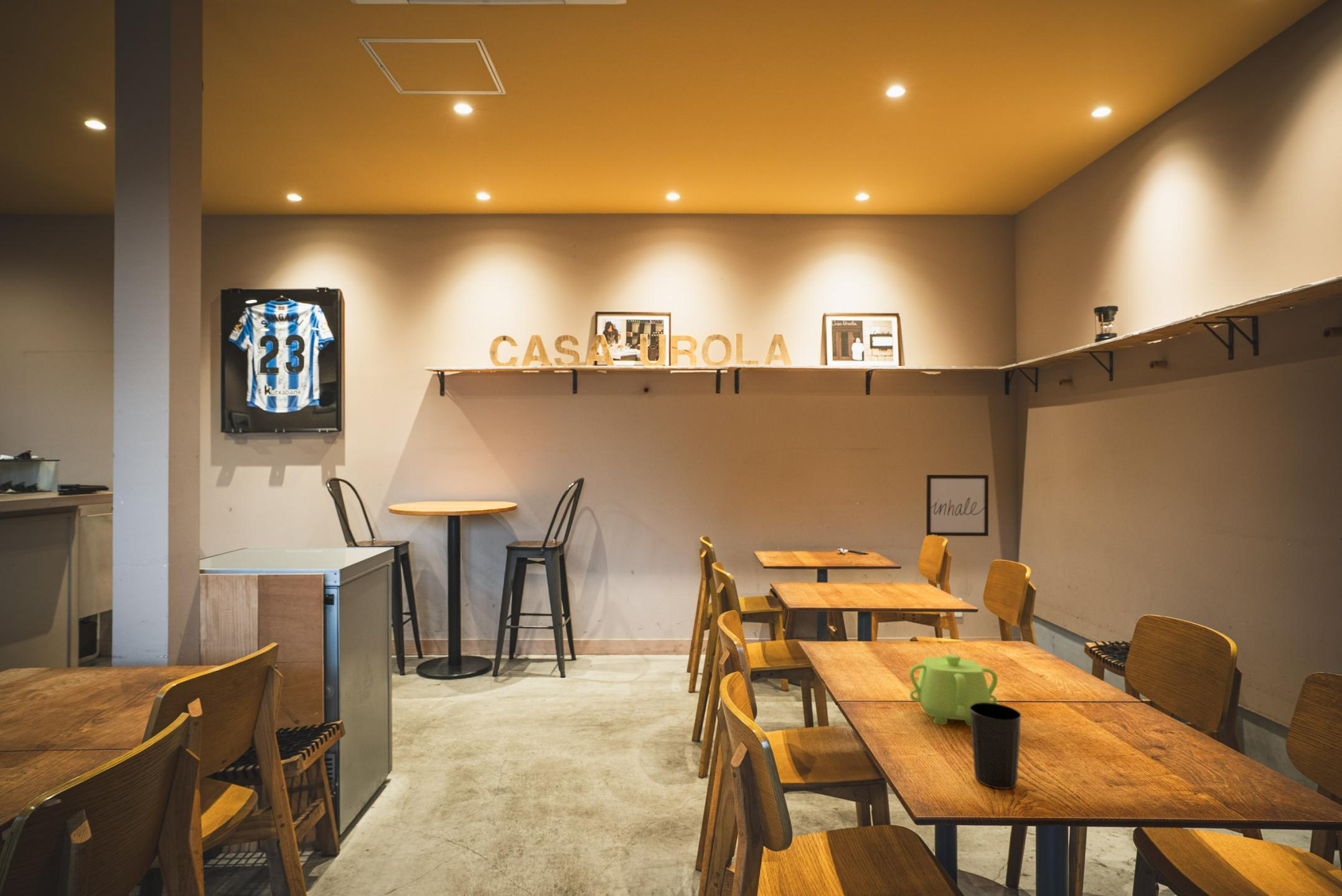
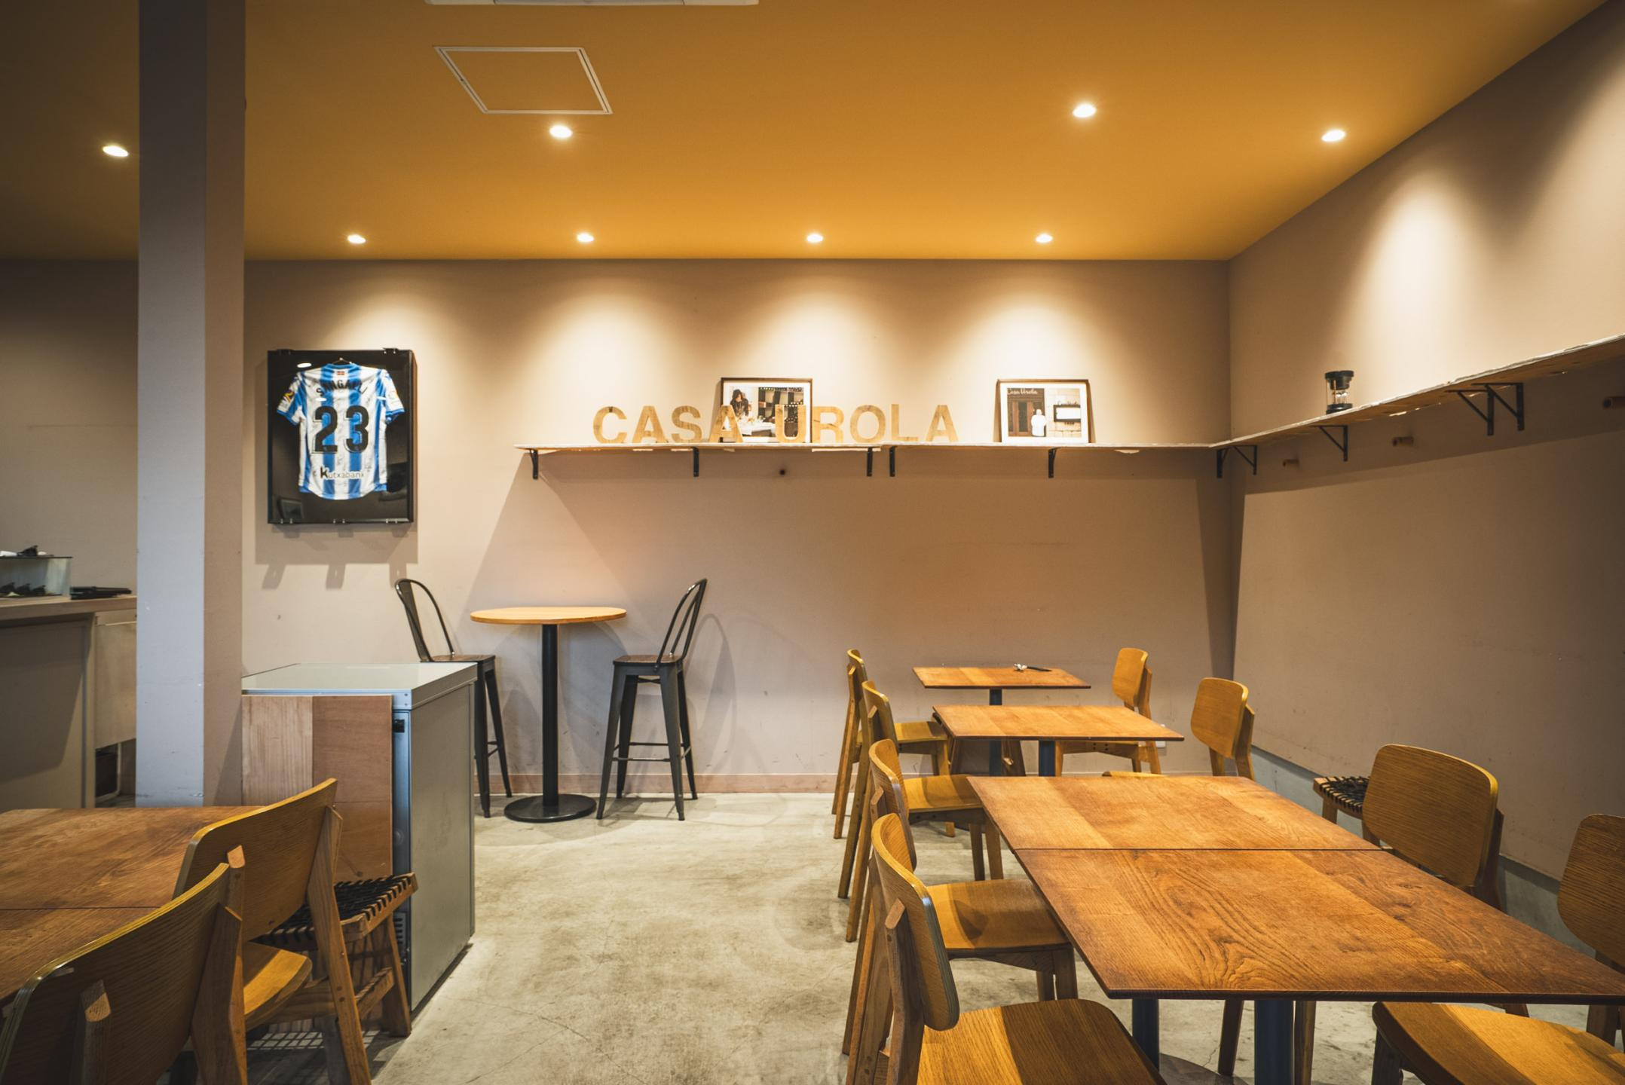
- coffeepot (951, 684)
- cup (995, 745)
- wall art (957, 505)
